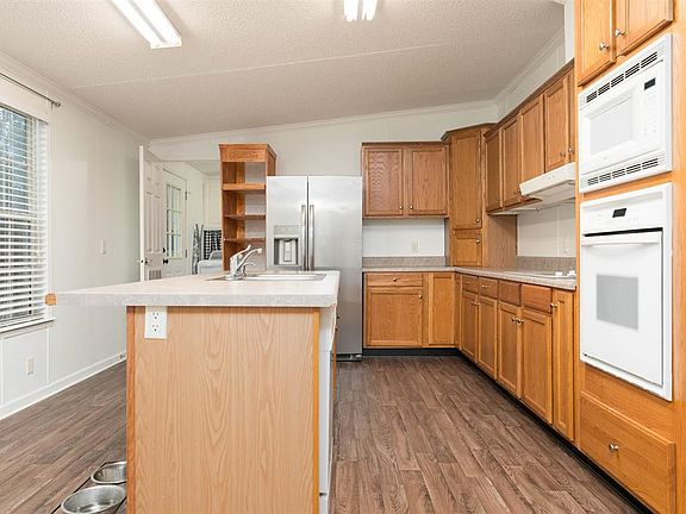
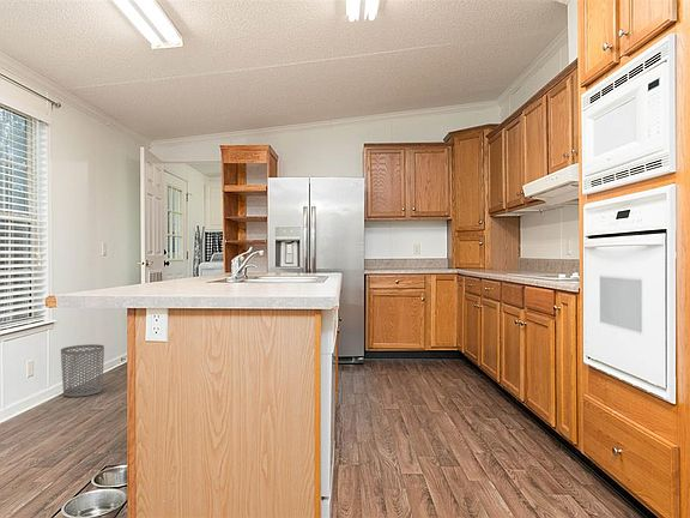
+ waste bin (83, 369)
